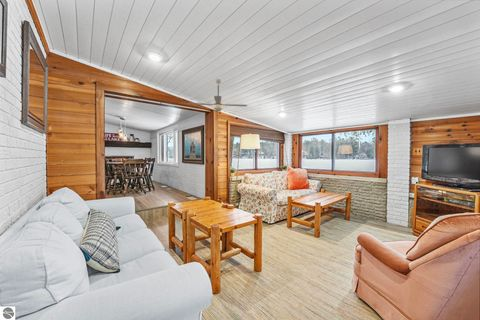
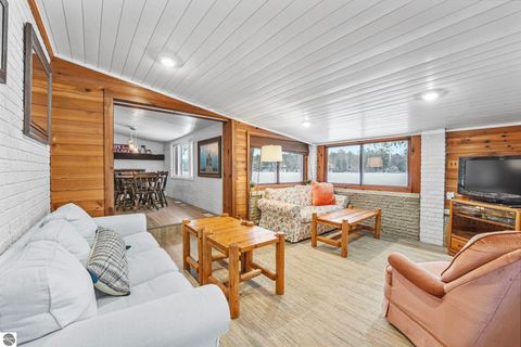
- ceiling fan (218, 94)
